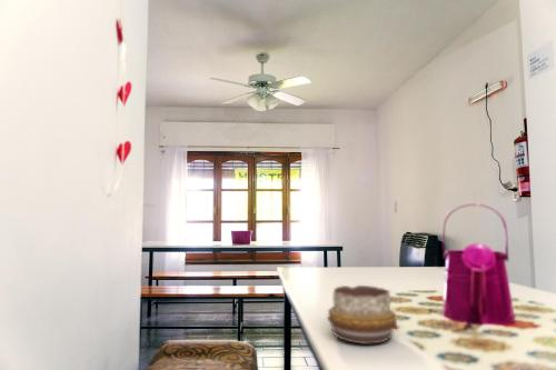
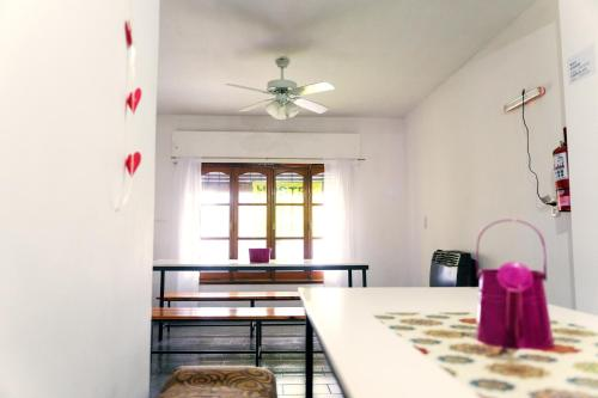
- decorative bowl (361, 313)
